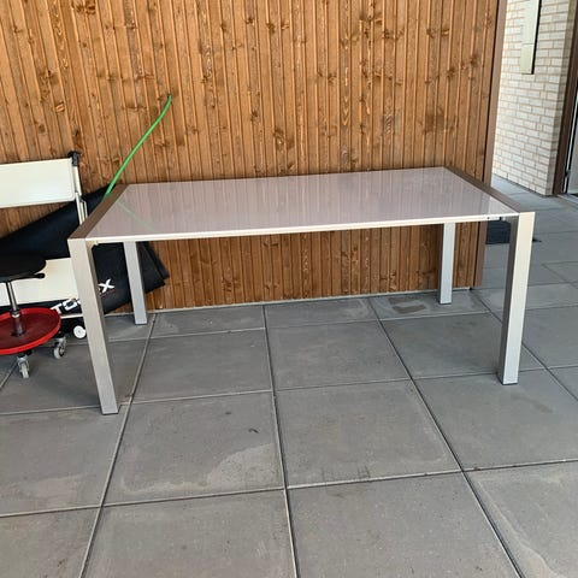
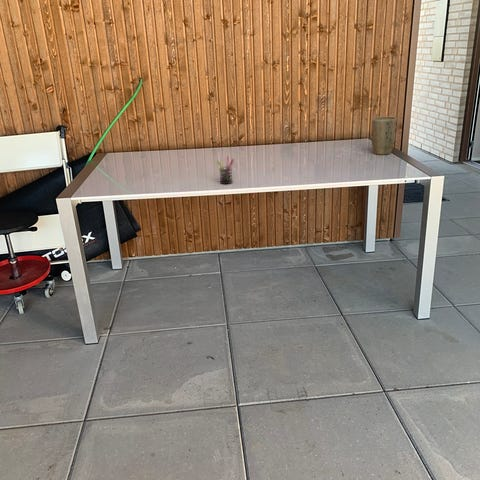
+ plant pot (383, 135)
+ pen holder (224, 169)
